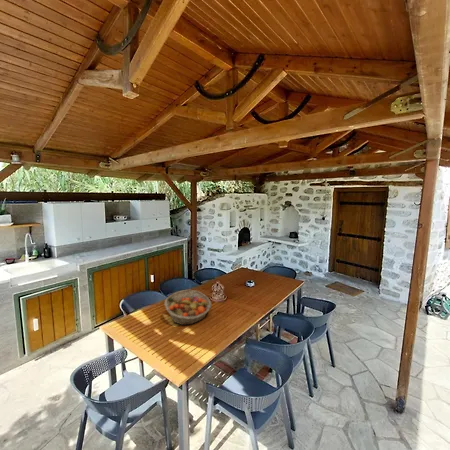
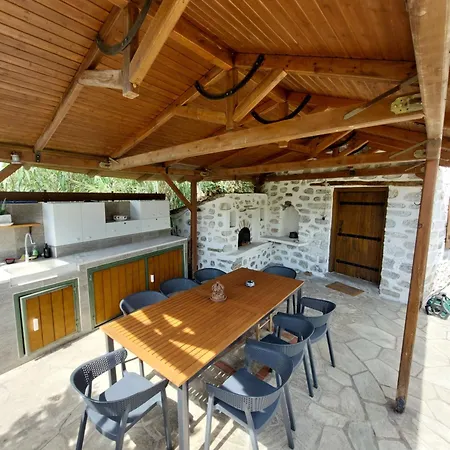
- fruit basket (188, 306)
